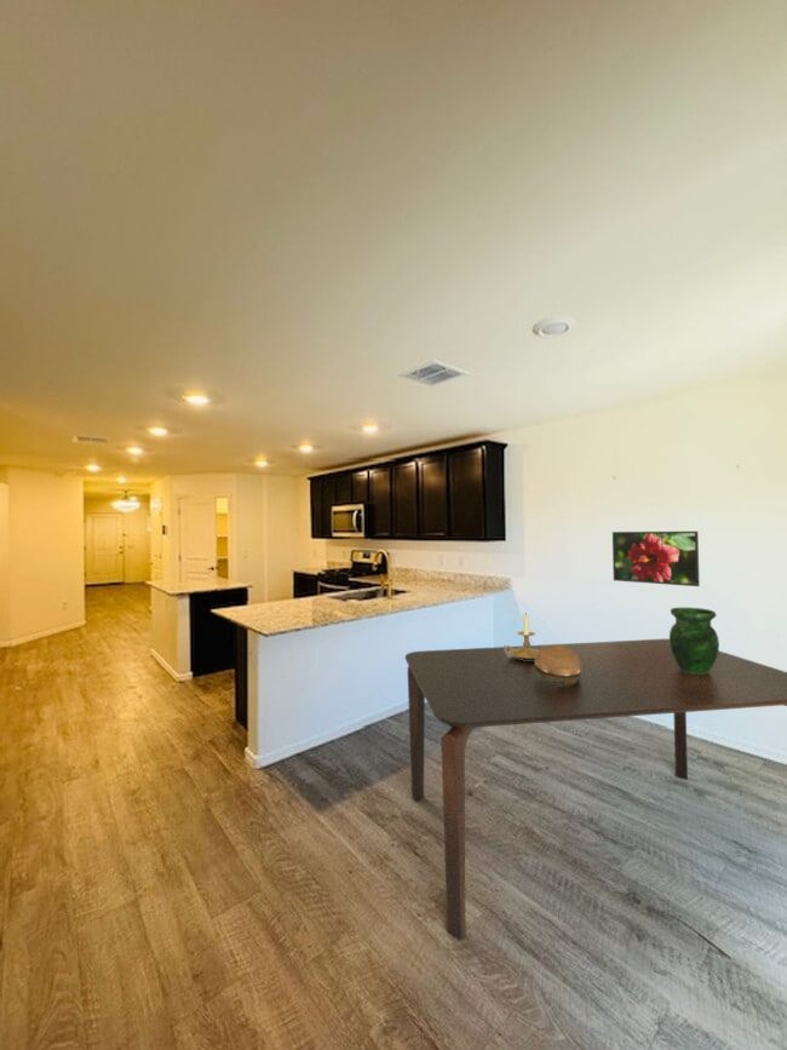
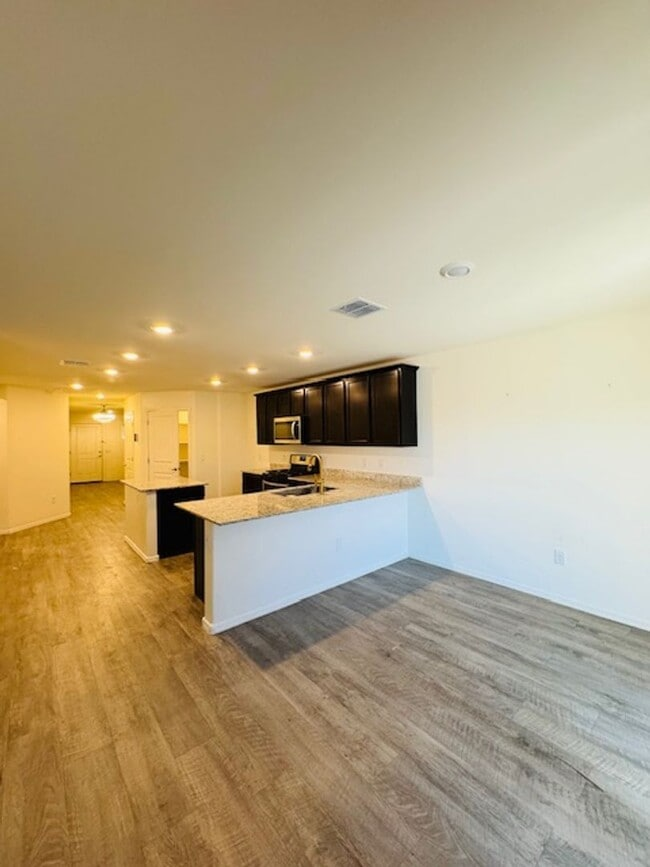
- candle holder (525, 635)
- decorative bowl (557, 661)
- vase (693, 639)
- dining table (592, 718)
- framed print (653, 557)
